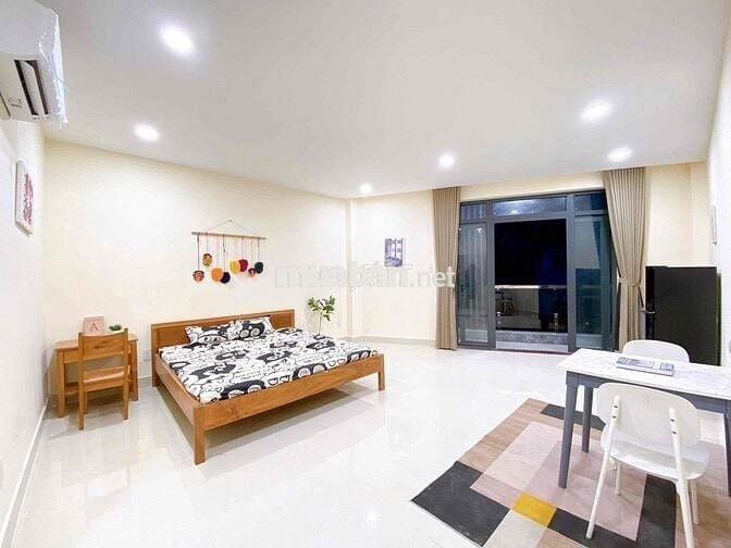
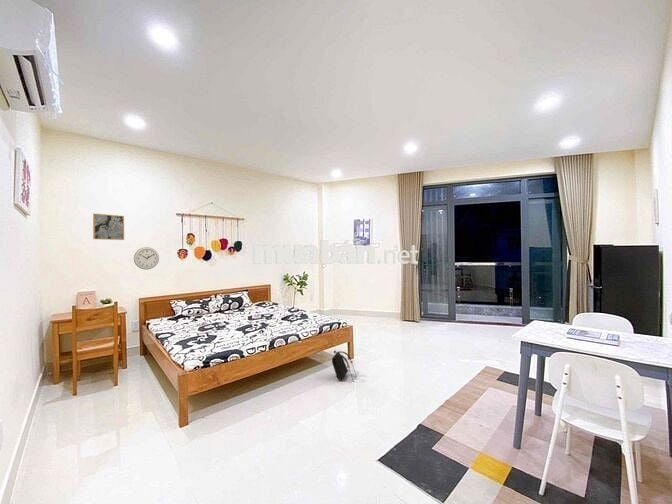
+ wall clock (146, 258)
+ backpack (344, 364)
+ wall art (109, 227)
